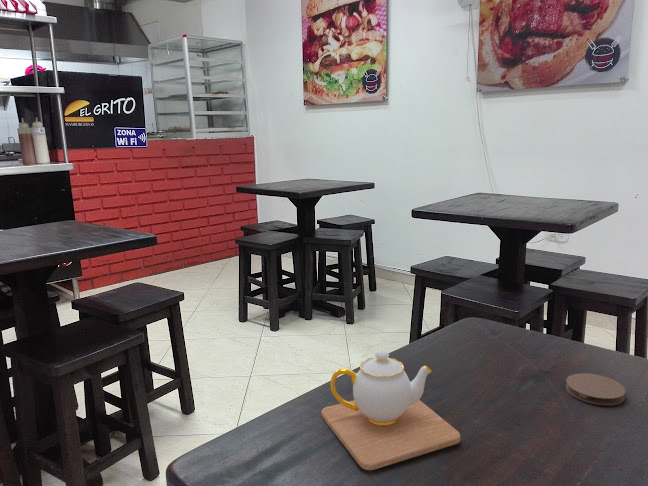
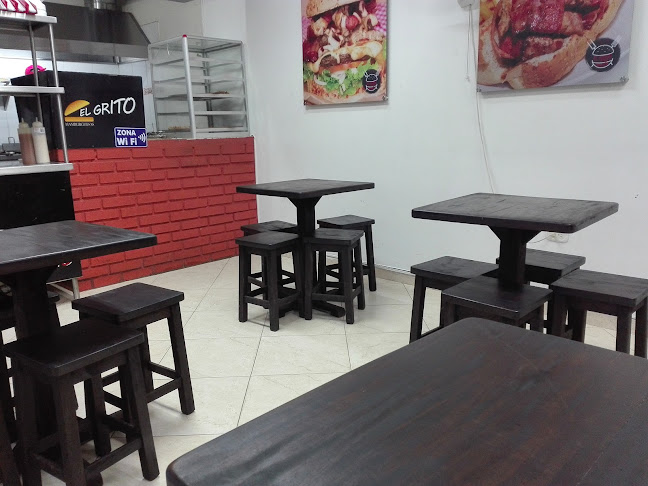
- teapot (387, 391)
- coaster (594, 388)
